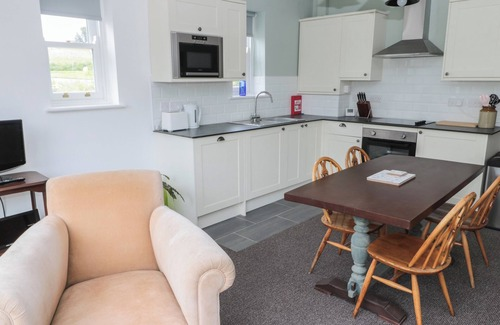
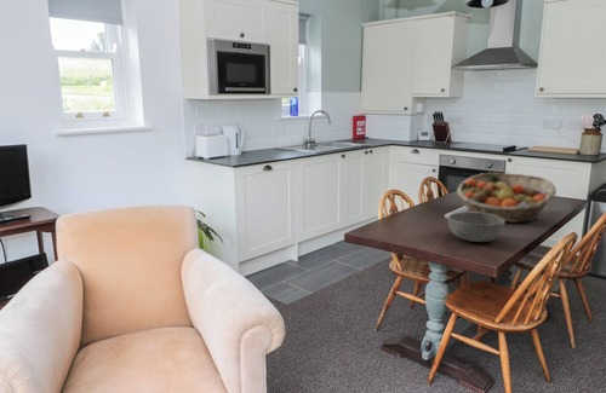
+ bowl (475, 227)
+ fruit basket (503, 196)
